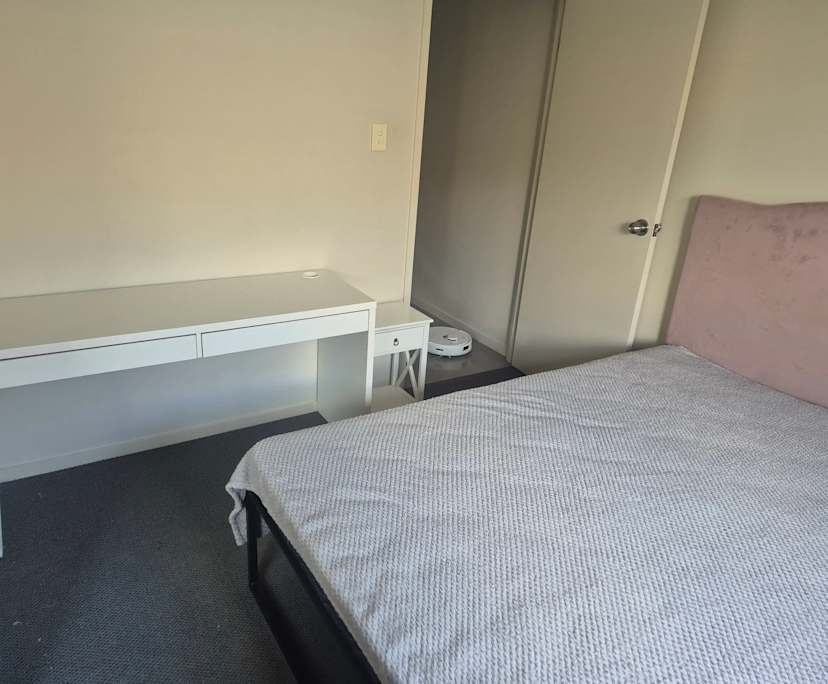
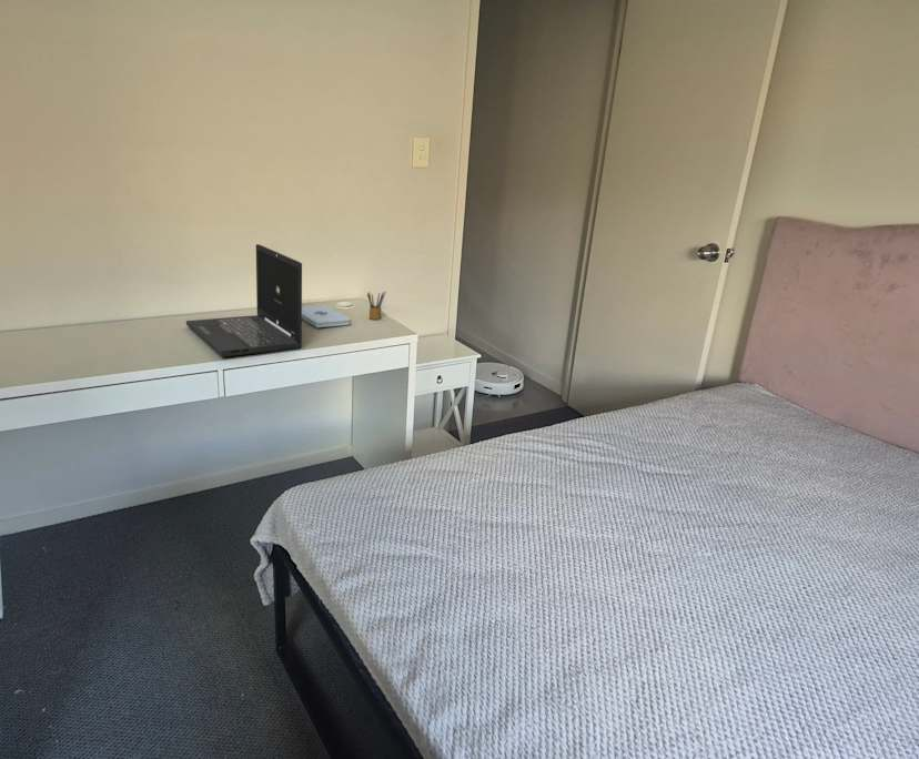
+ notepad (321, 315)
+ laptop (256, 296)
+ pencil box (376, 304)
